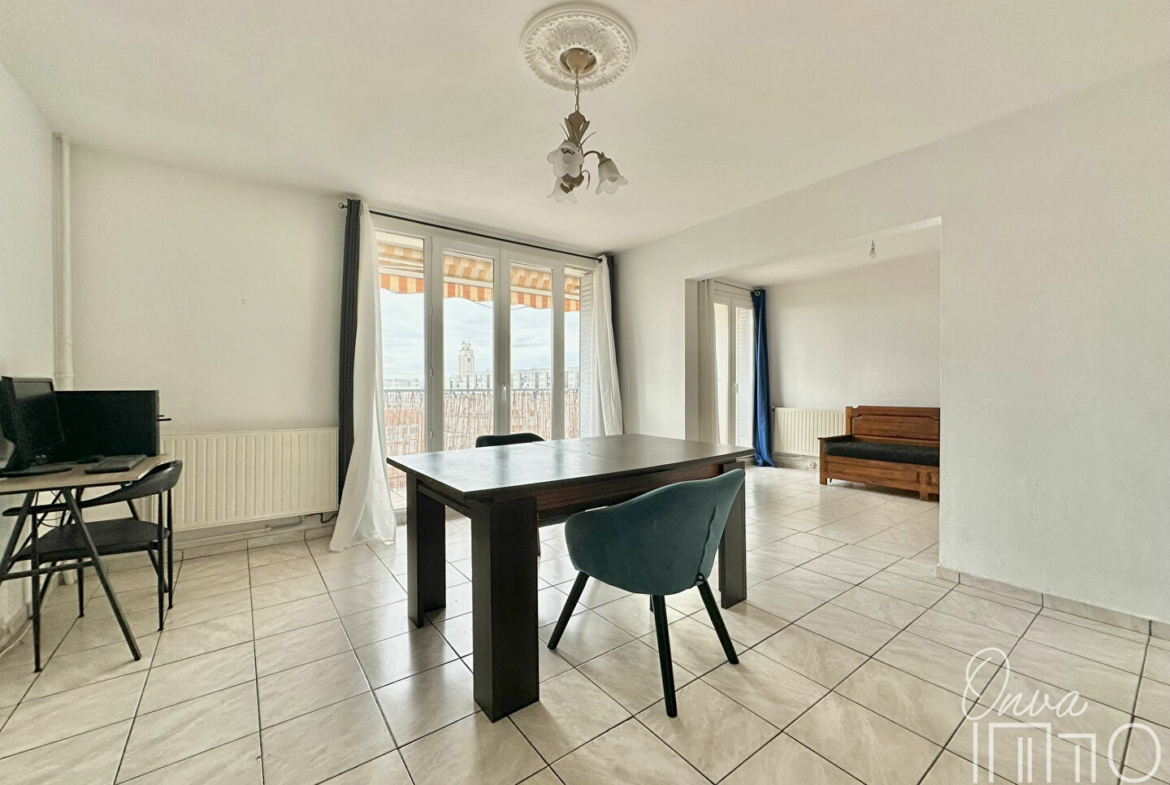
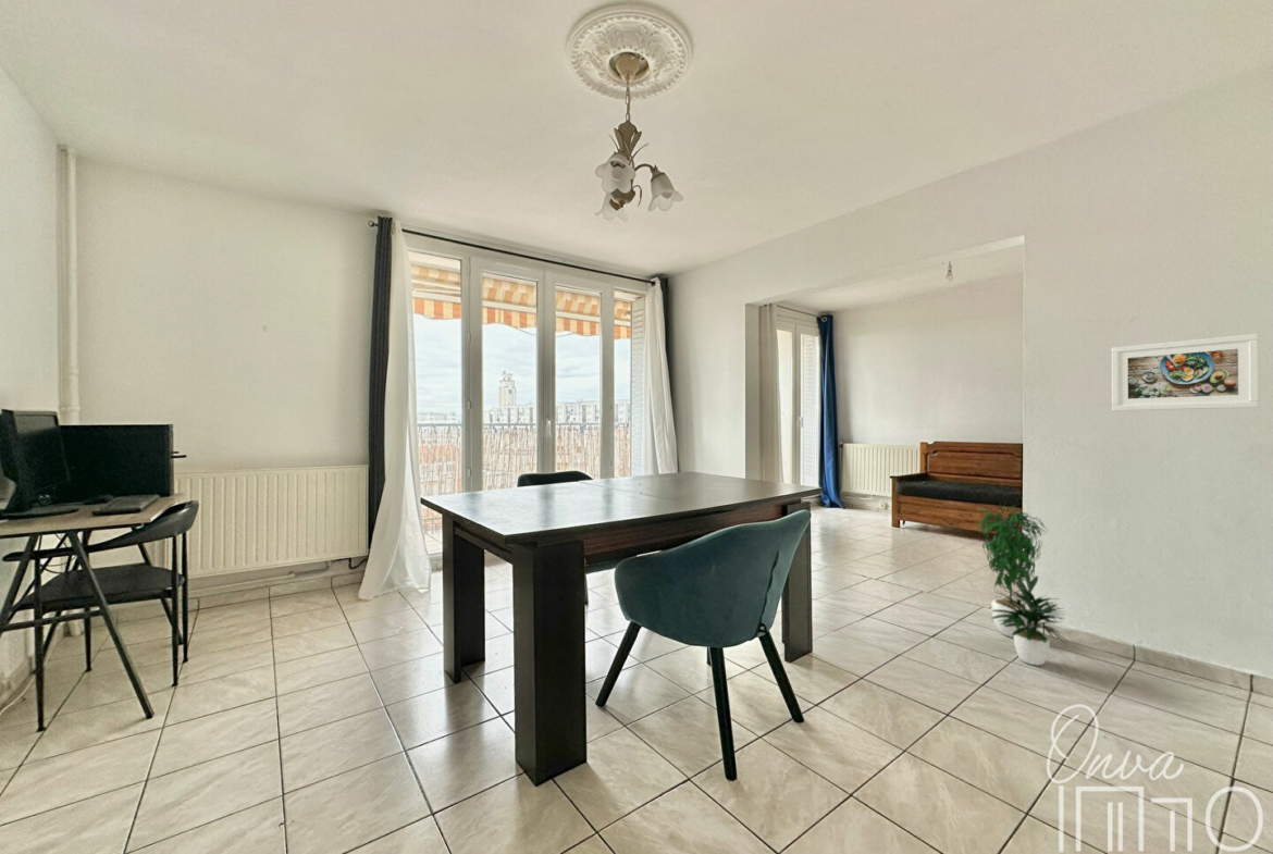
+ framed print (1179, 375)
+ potted plant (1016, 574)
